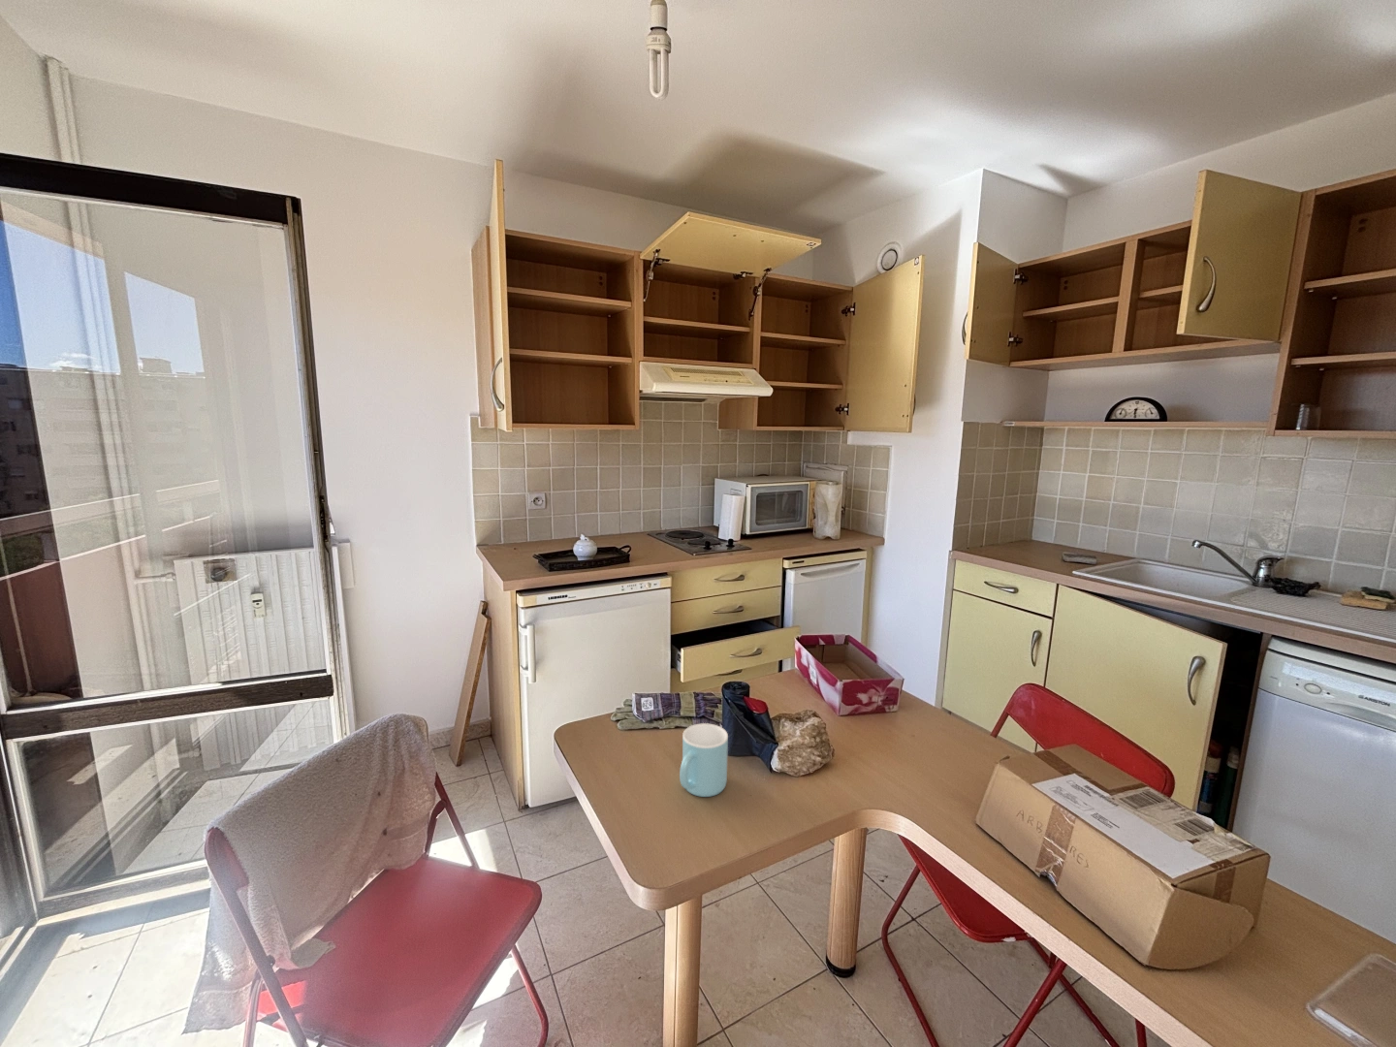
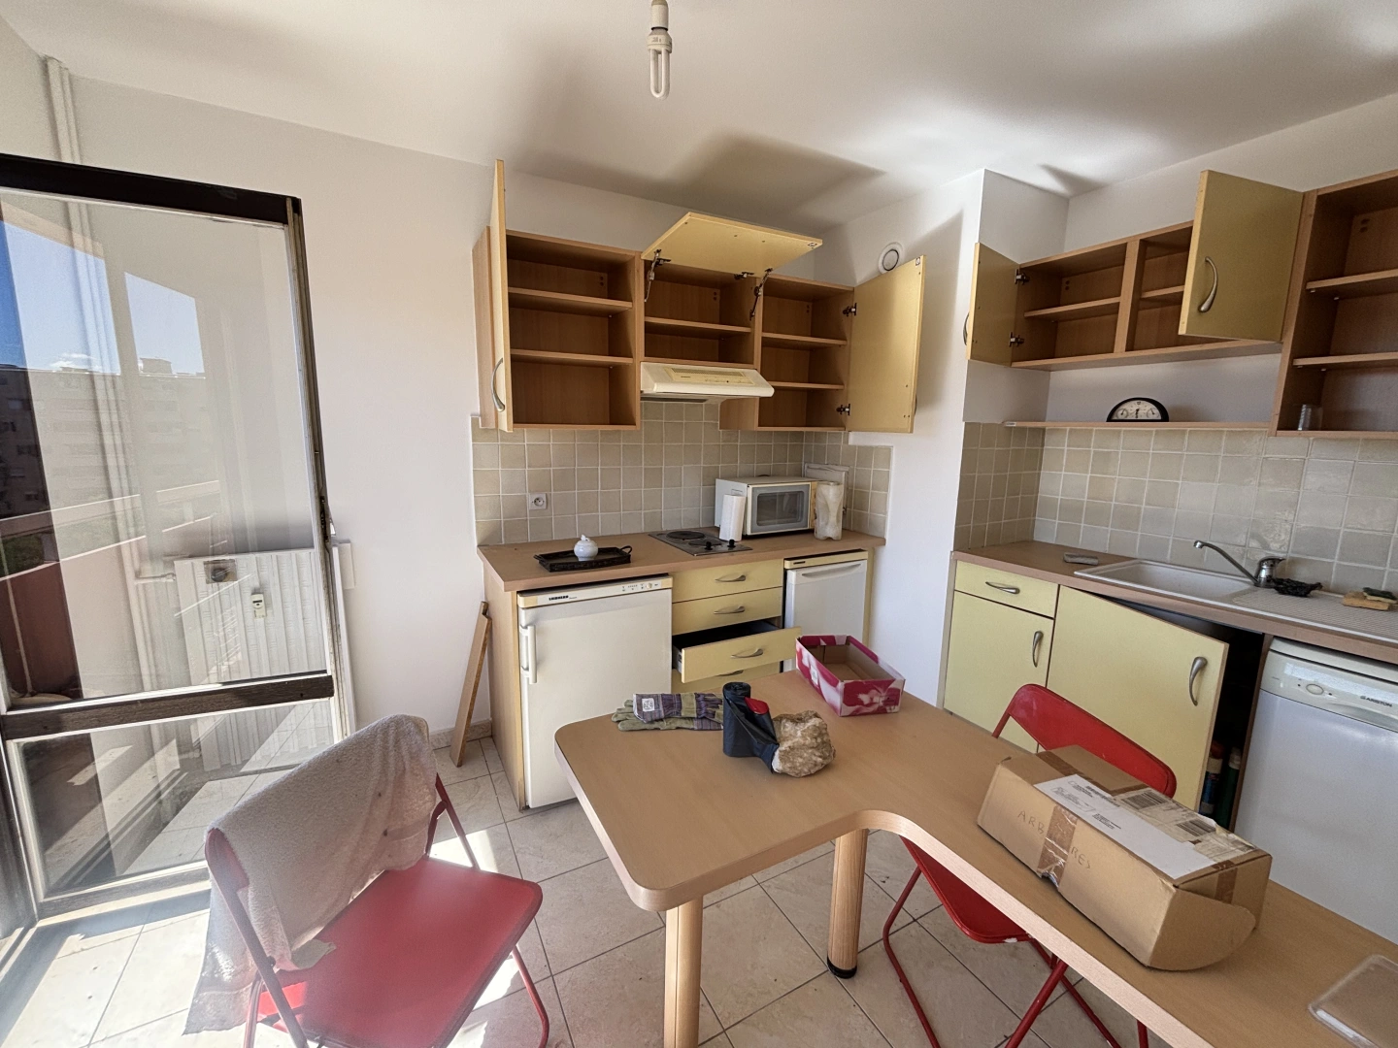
- mug (699, 763)
